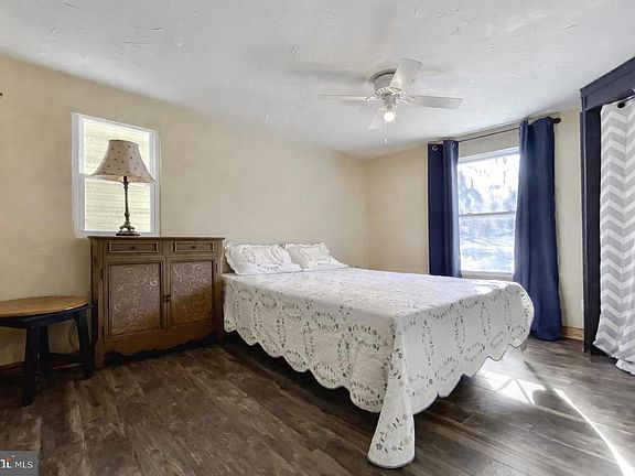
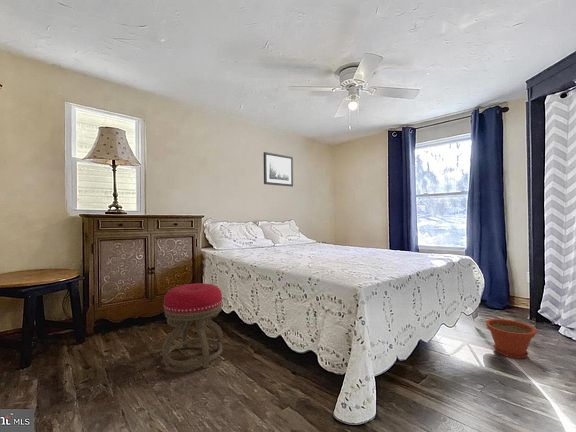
+ plant pot (510, 339)
+ stool (196, 322)
+ wall art (278, 170)
